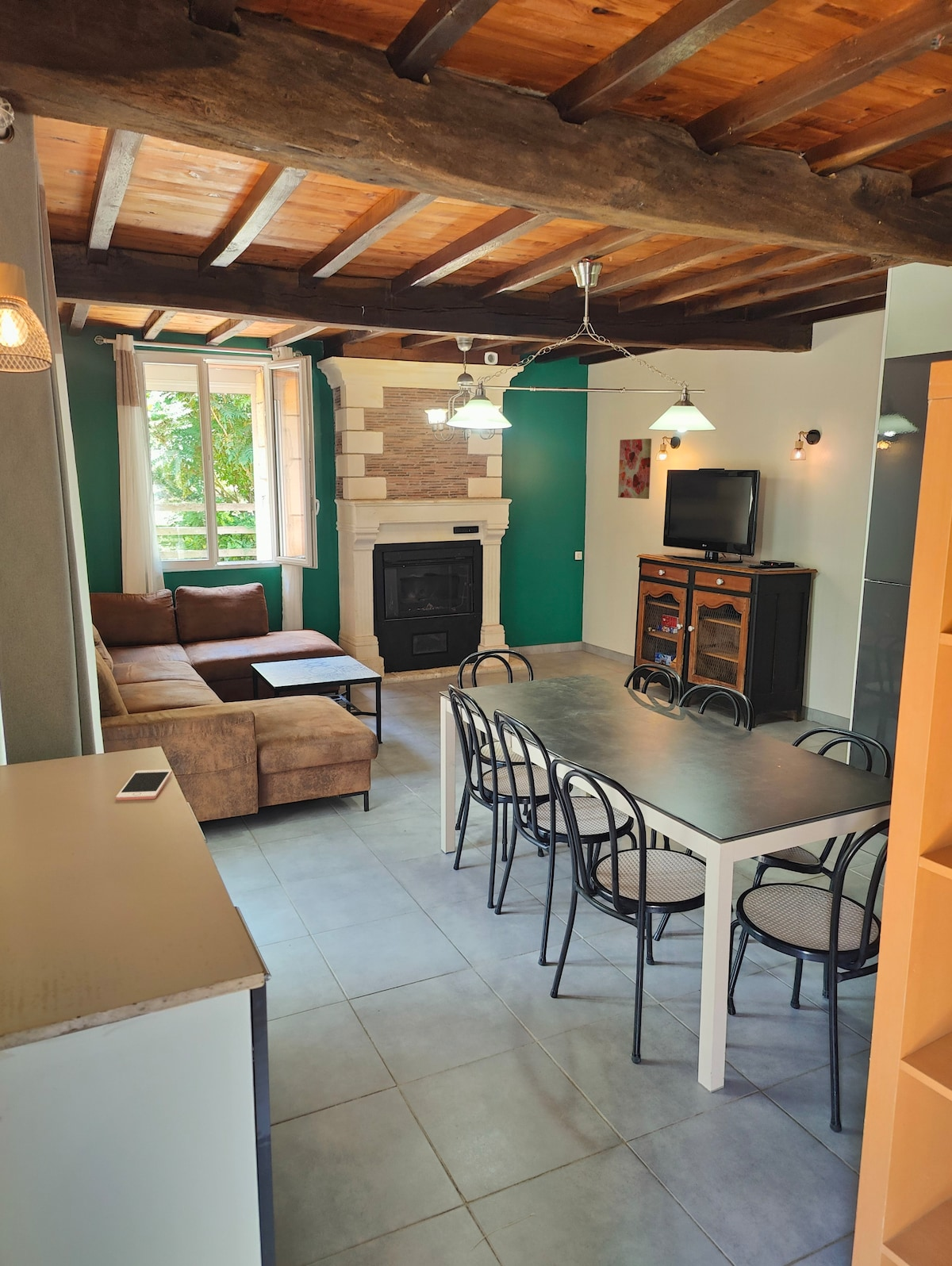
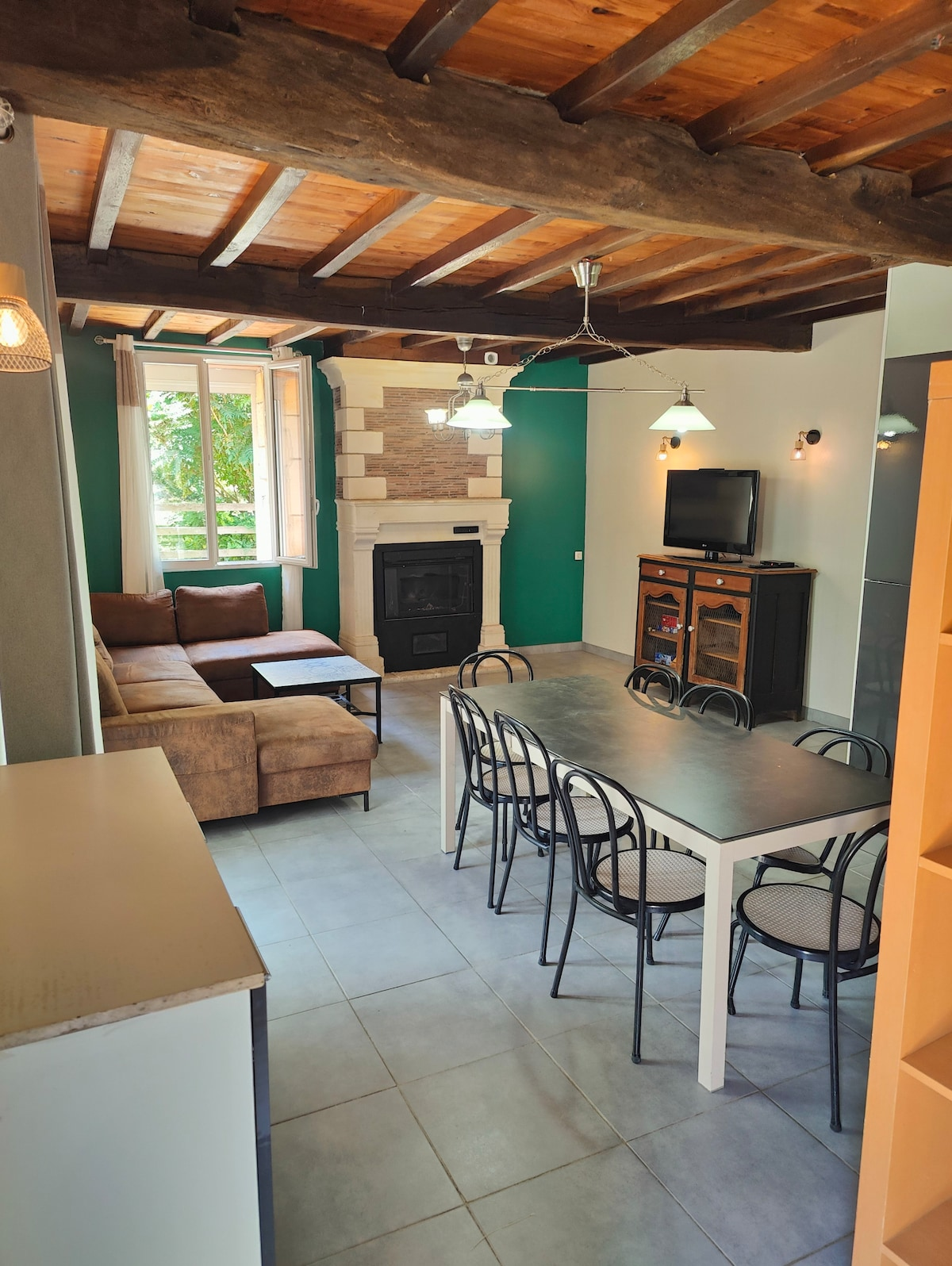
- wall art (634, 469)
- cell phone (145, 784)
